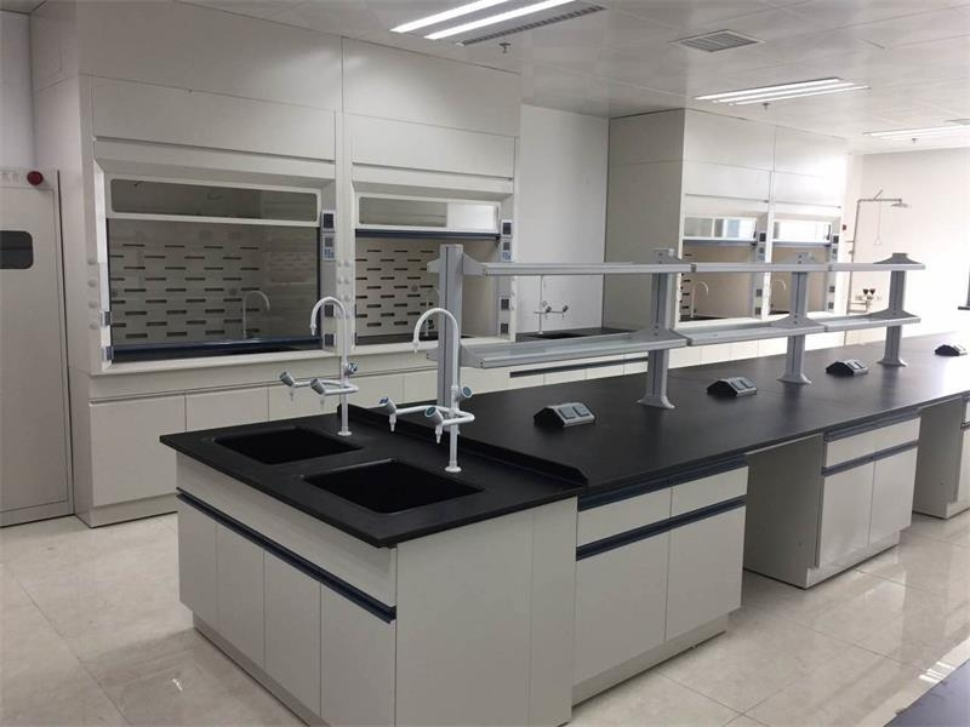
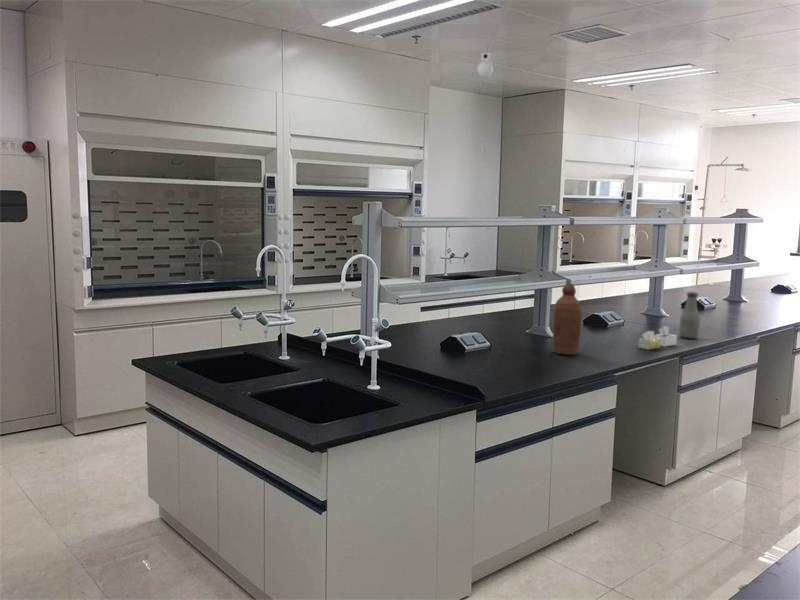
+ bottle (567, 318)
+ security camera (485, 58)
+ bottle (690, 314)
+ tissue box (658, 337)
